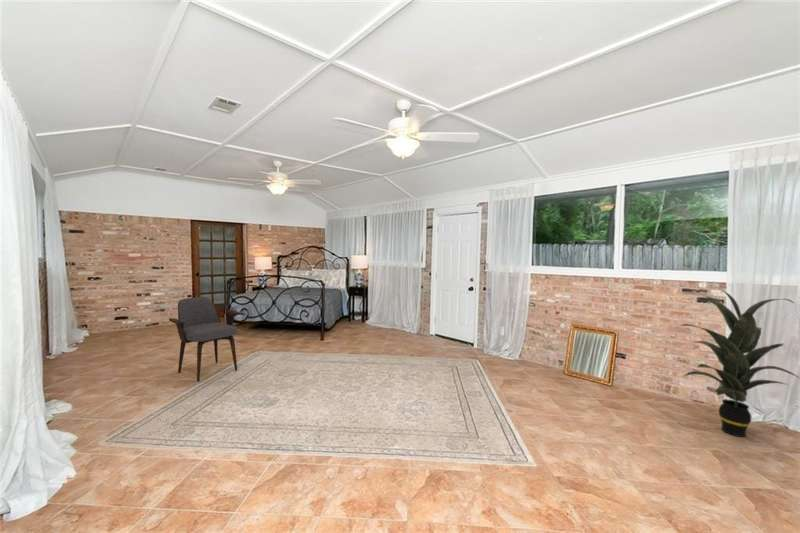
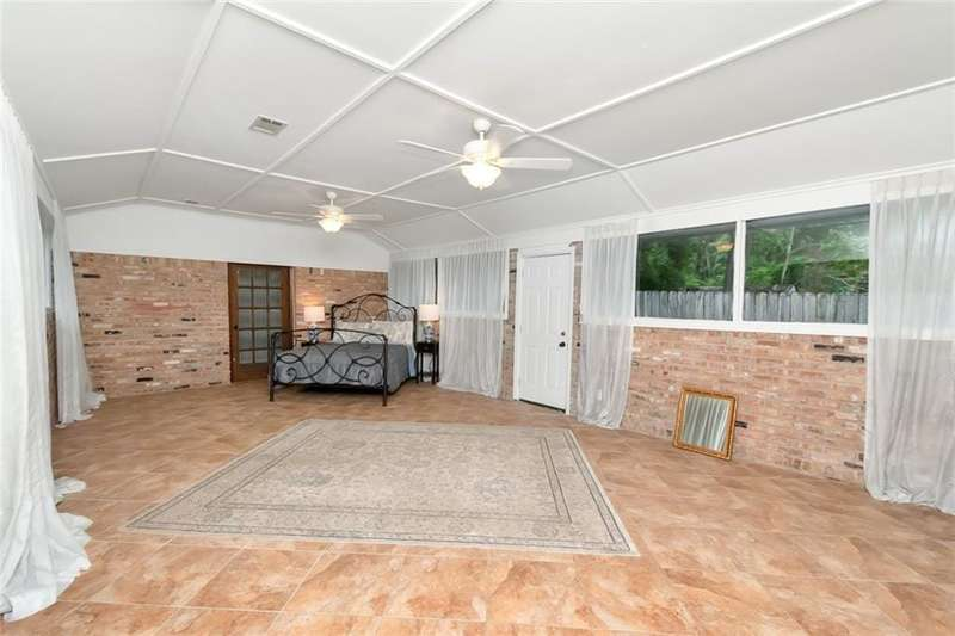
- armchair (205, 335)
- indoor plant (730, 359)
